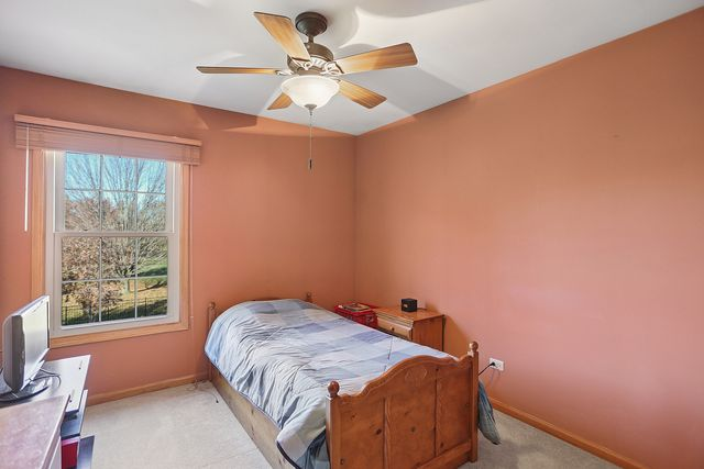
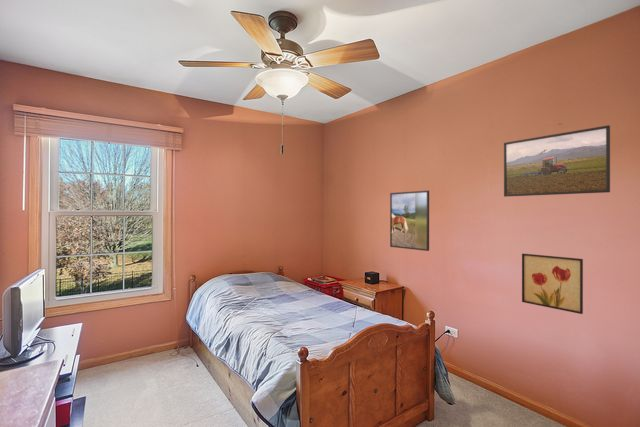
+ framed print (551, 164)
+ wall art (551, 281)
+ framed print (408, 220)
